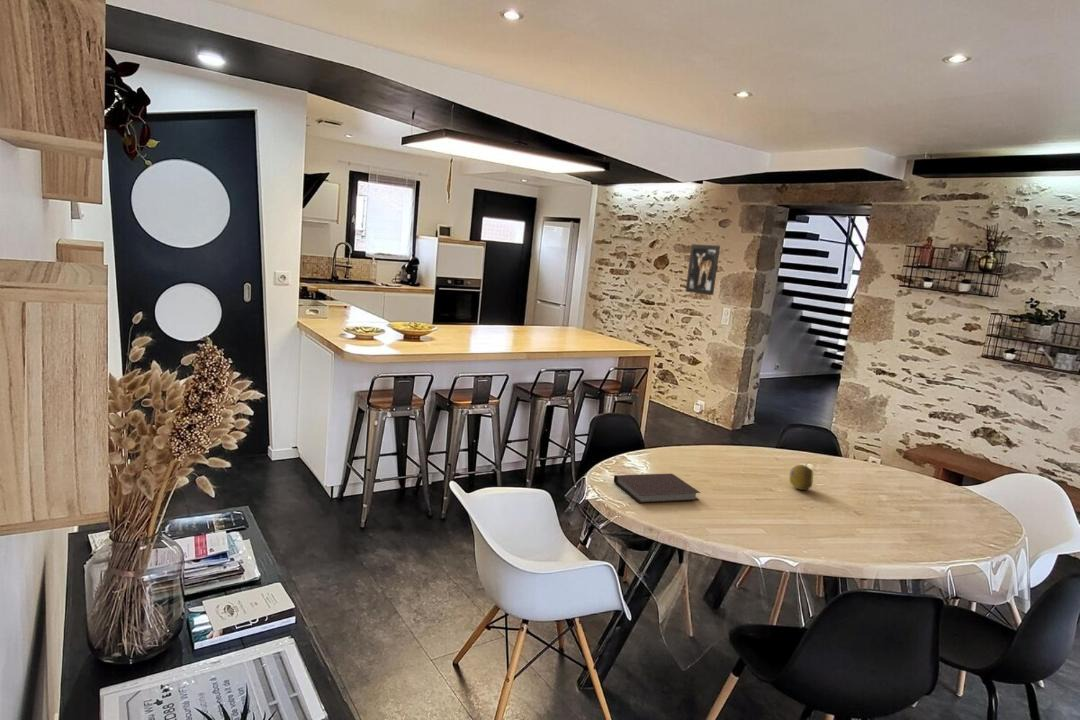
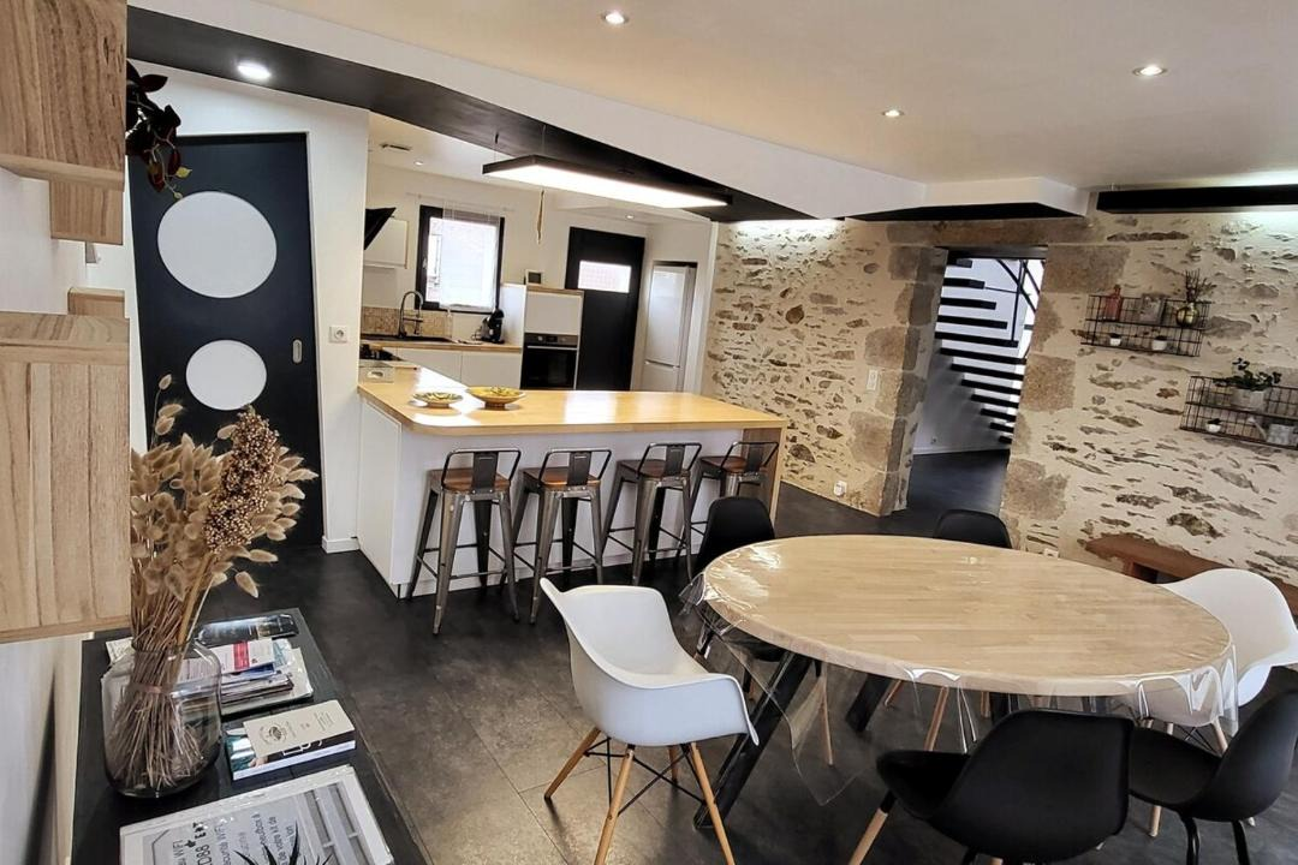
- fruit (801, 477)
- notebook (656, 487)
- wall art (702, 269)
